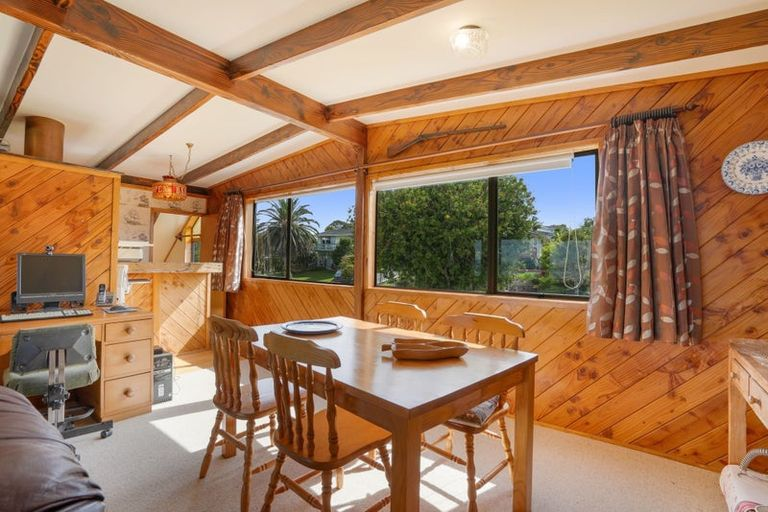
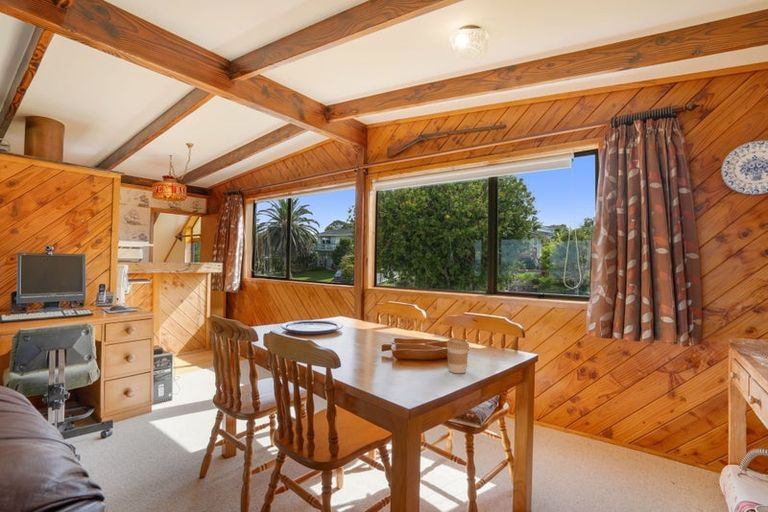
+ coffee cup (457, 355)
